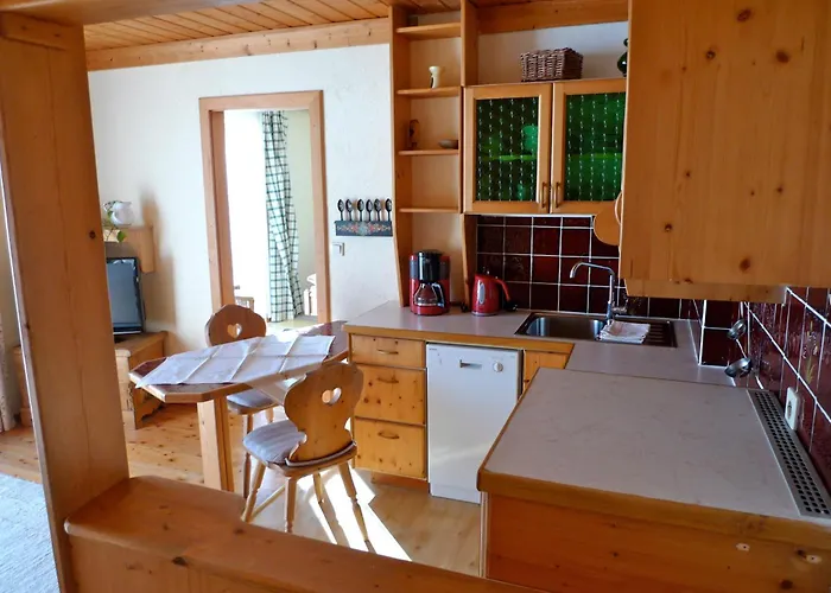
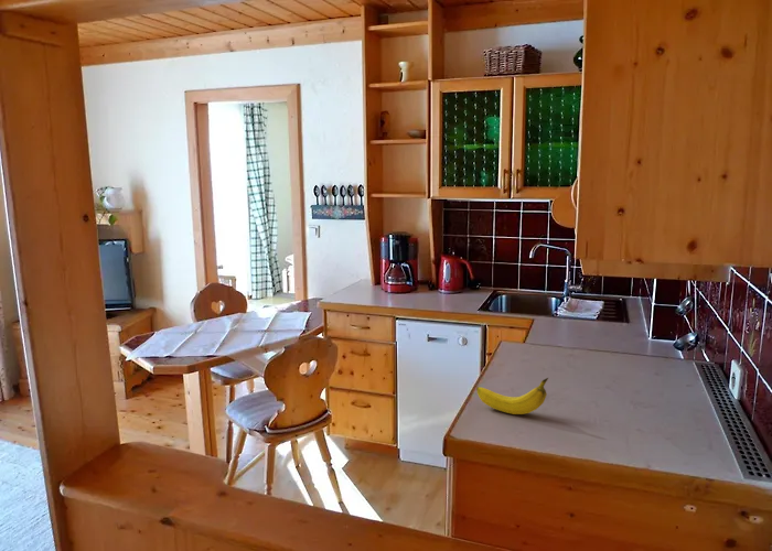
+ fruit (511, 397)
